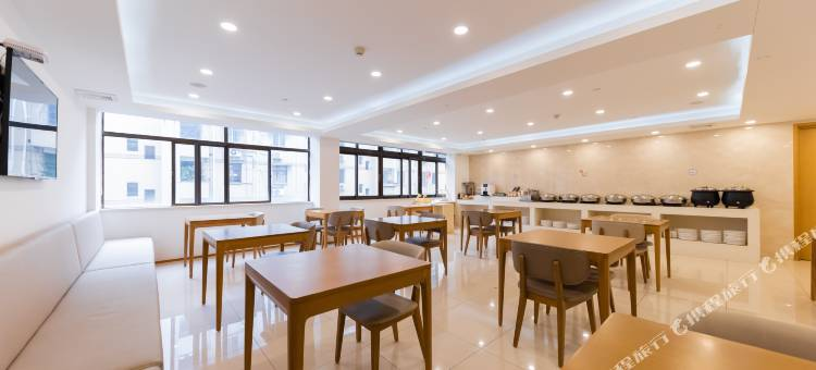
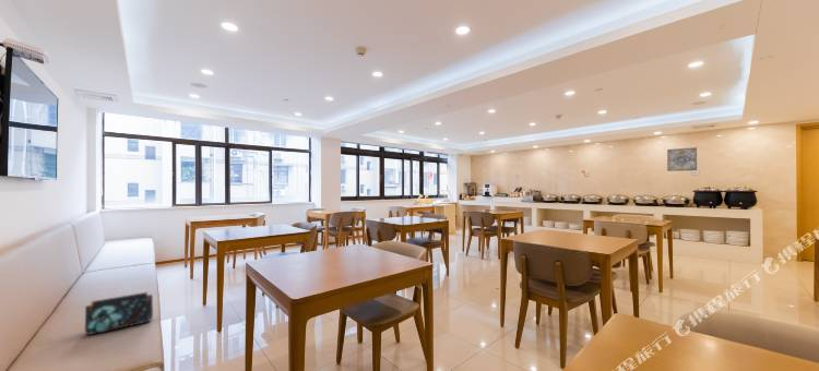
+ handbag (120, 311)
+ wall art (681, 159)
